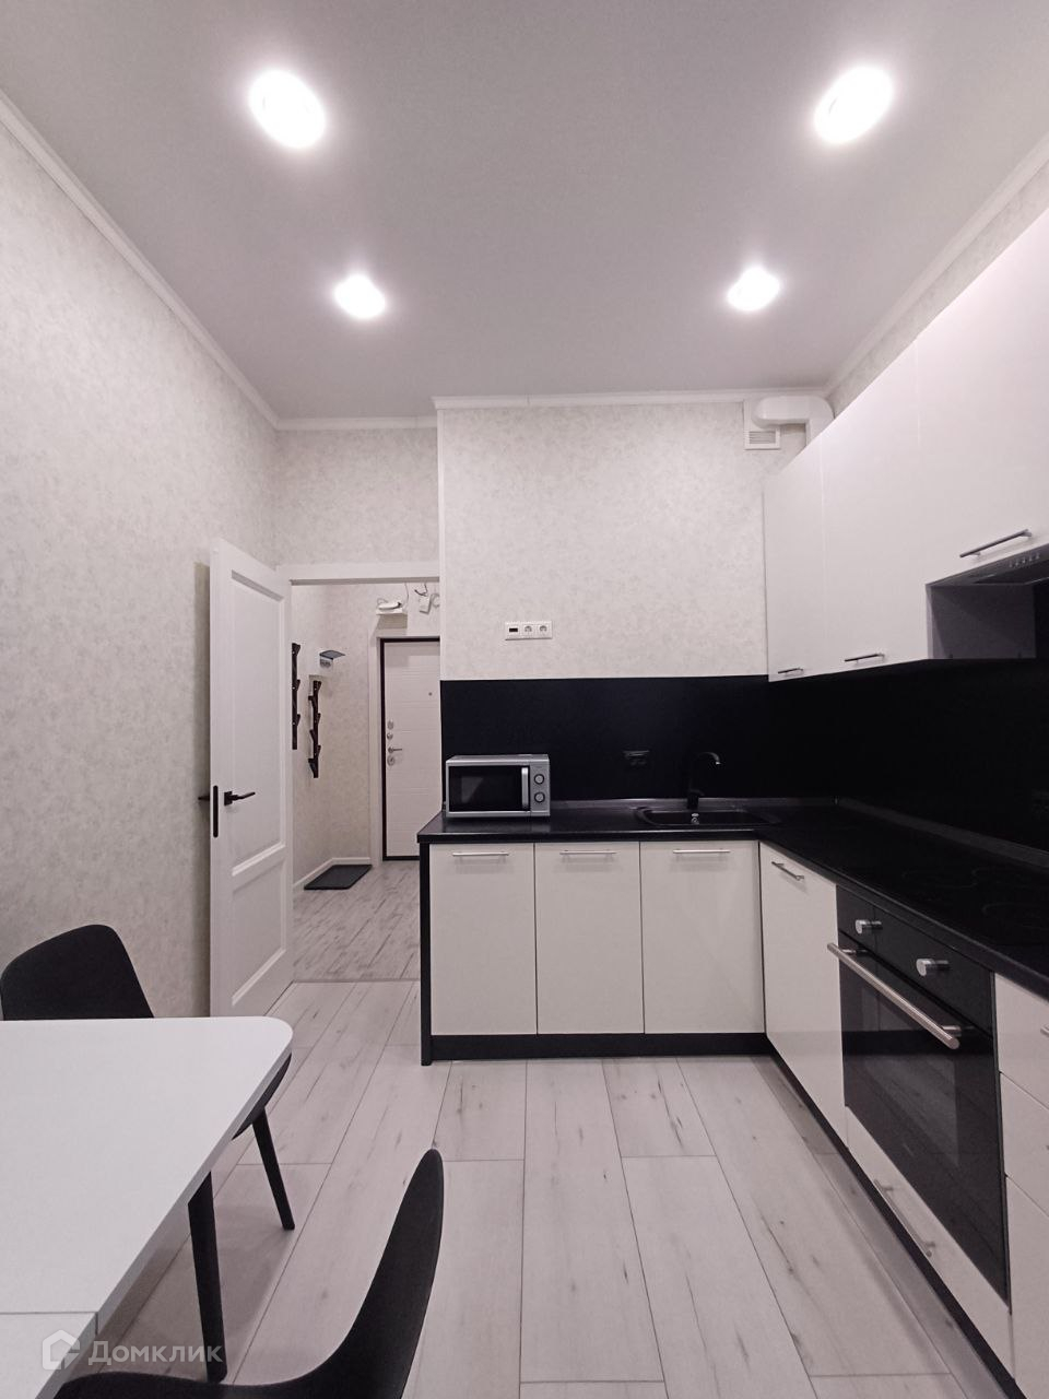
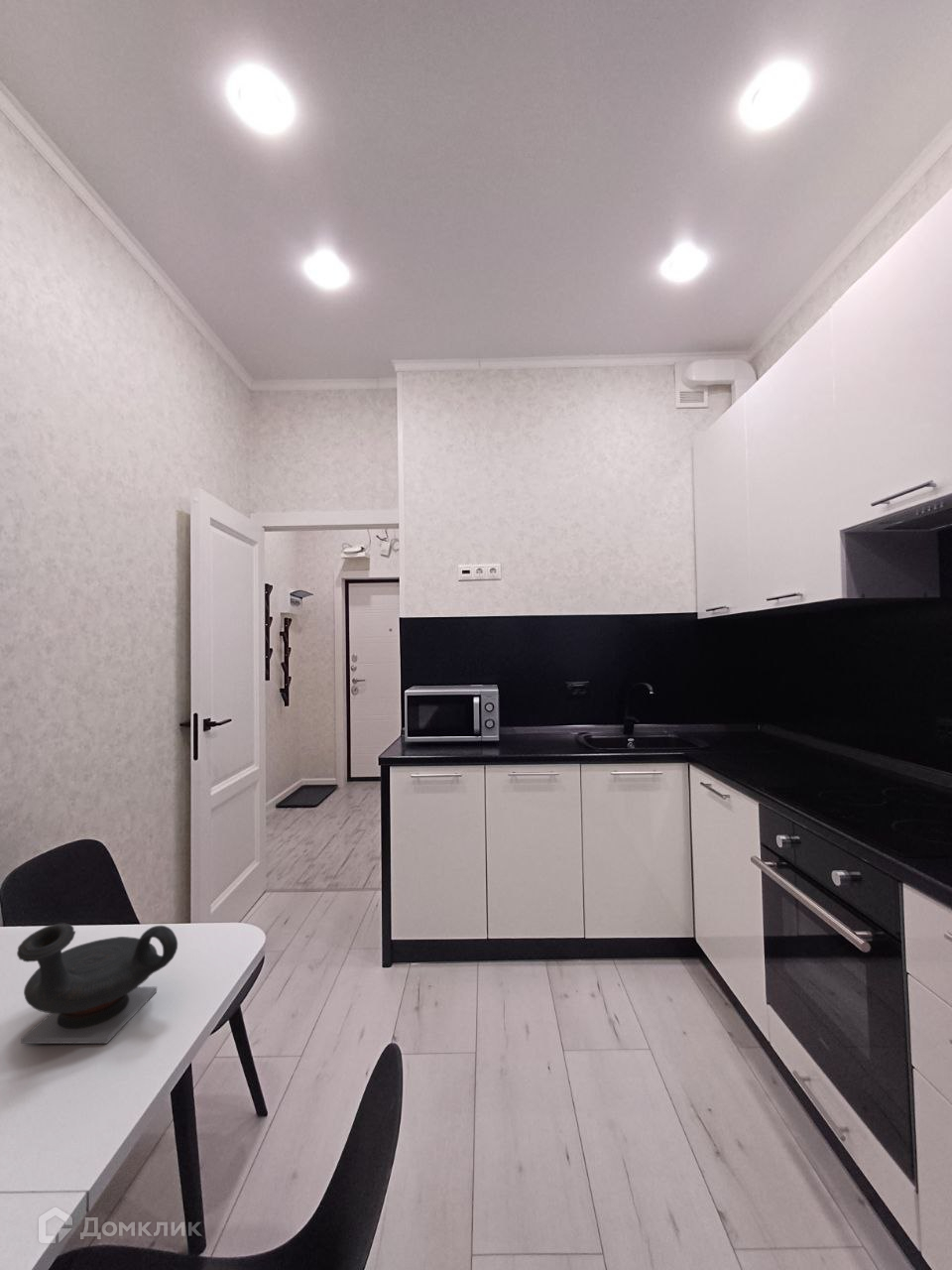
+ teapot (99, 964)
